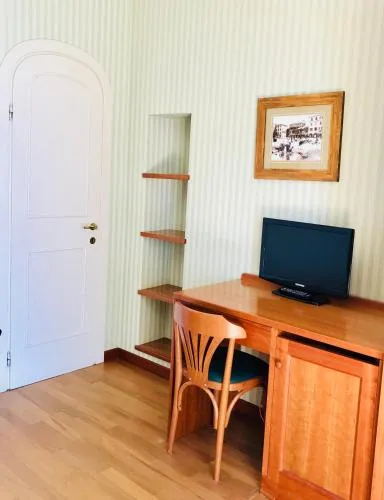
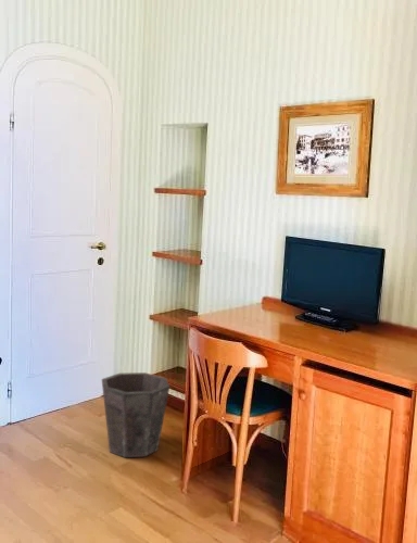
+ waste bin (134, 415)
